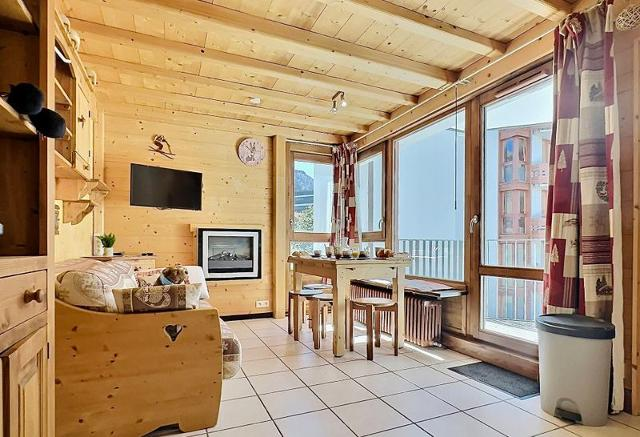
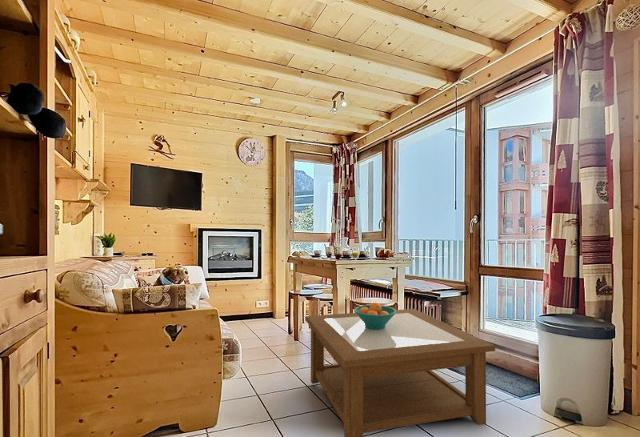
+ coffee table (387, 364)
+ fruit bowl (375, 314)
